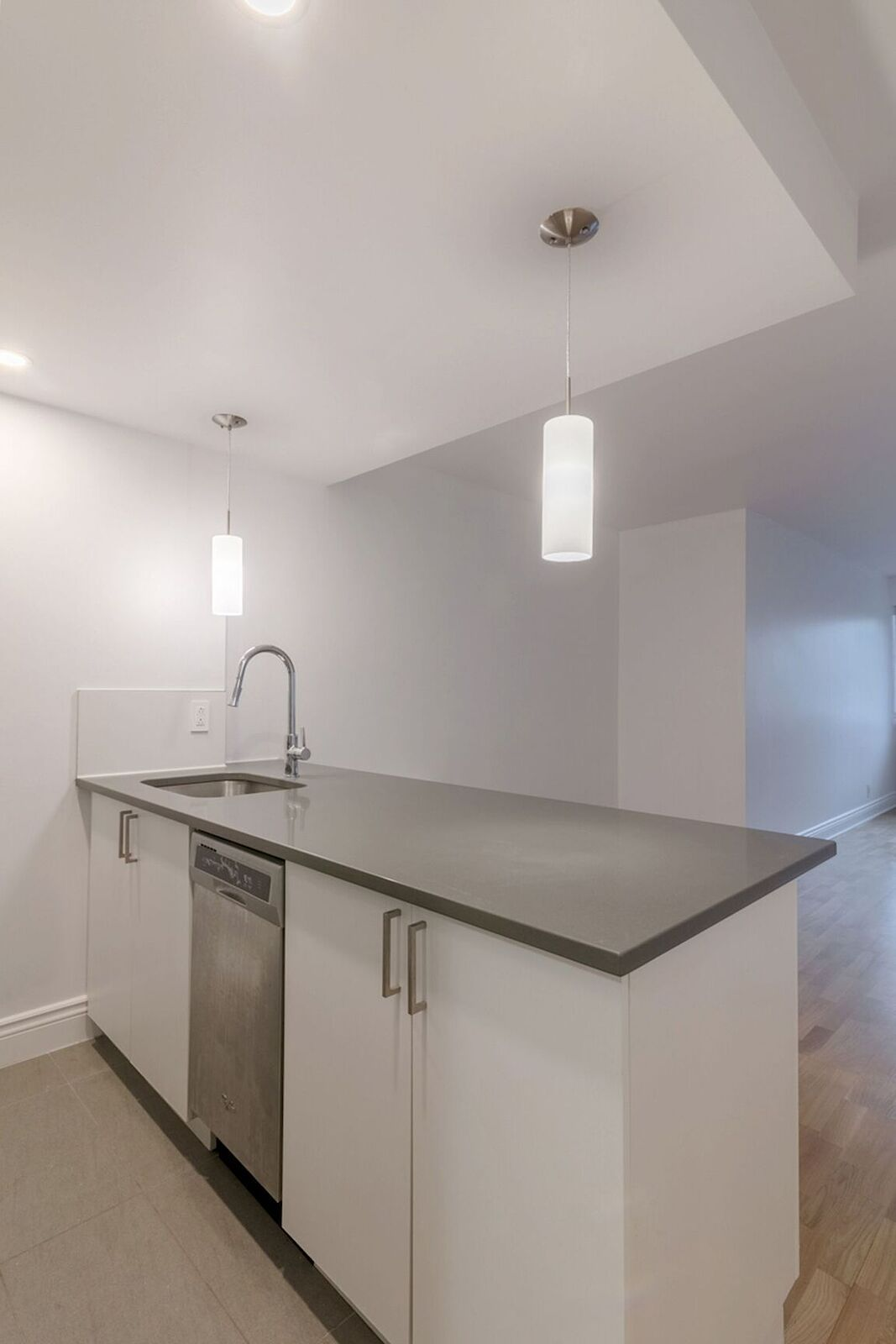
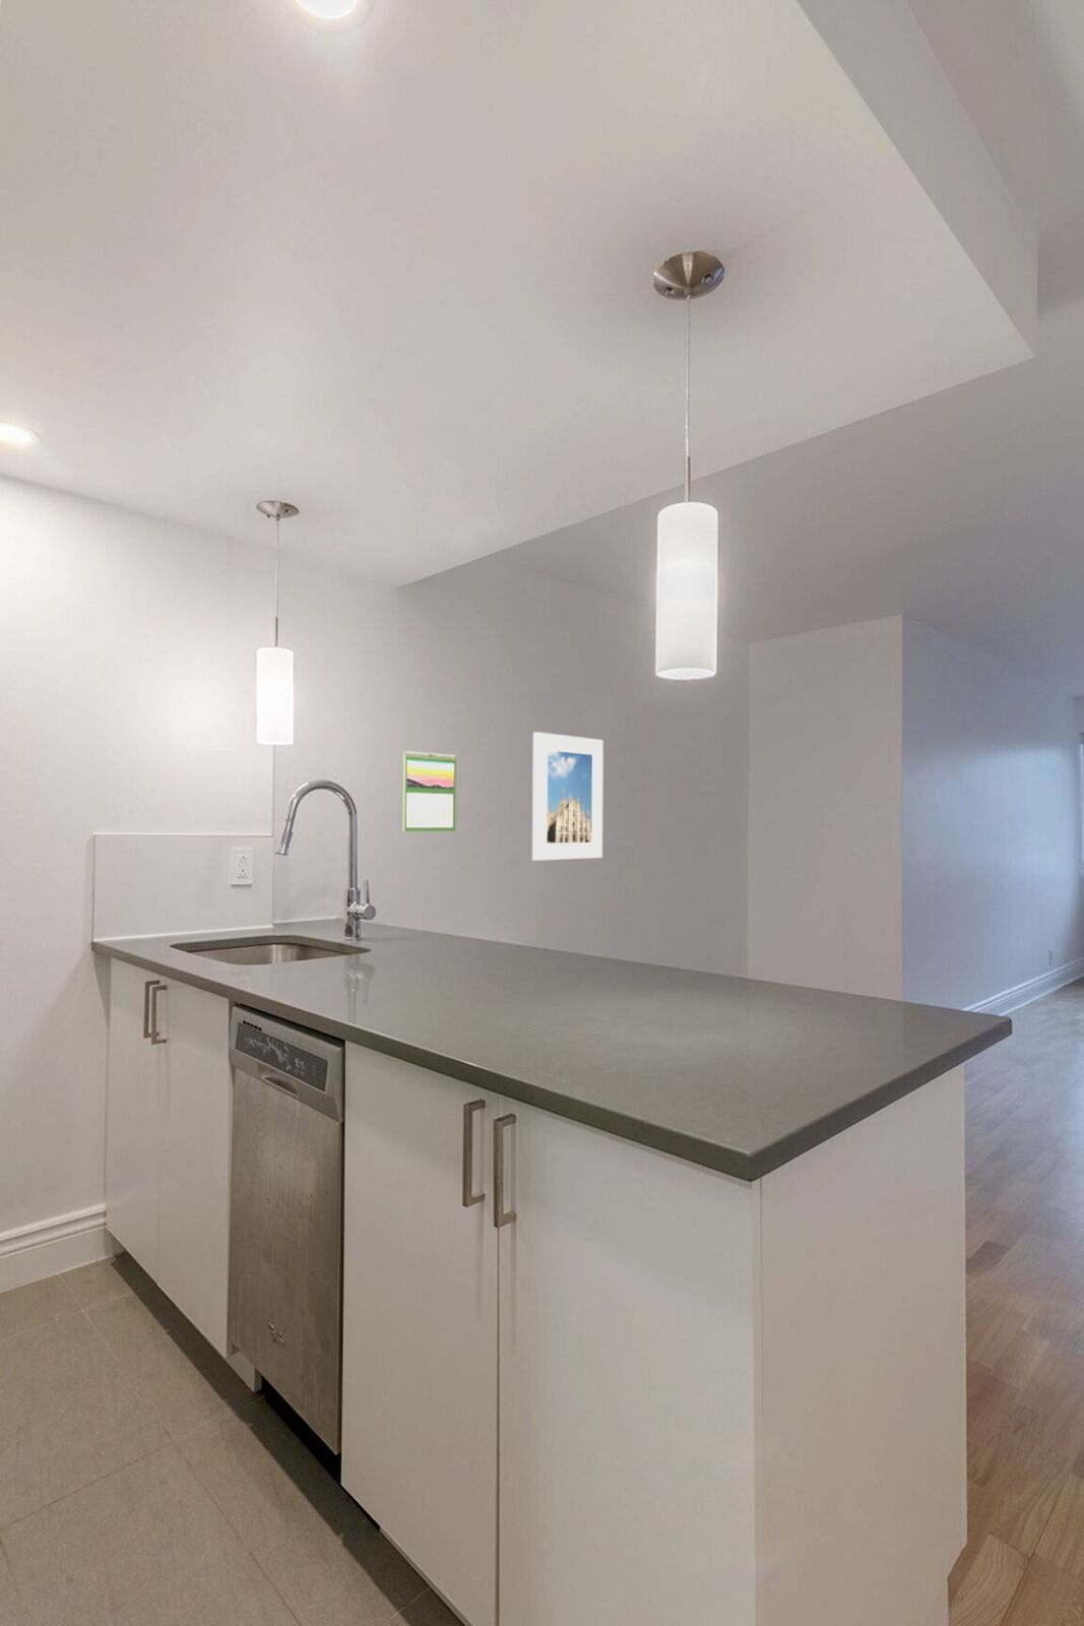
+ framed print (569, 797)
+ calendar (429, 791)
